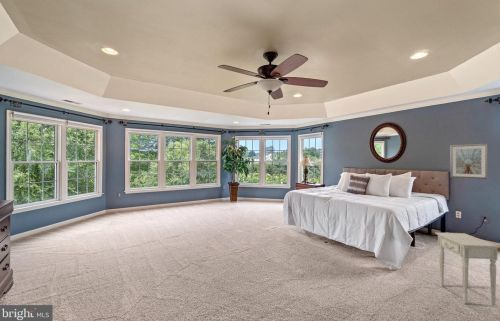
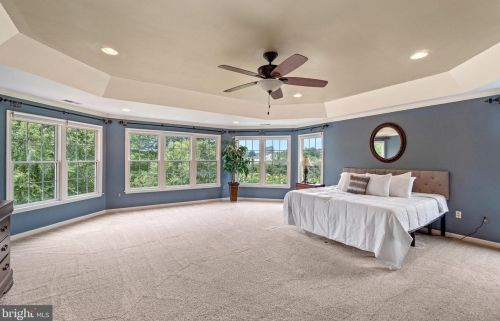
- picture frame (468, 161)
- nightstand (464, 266)
